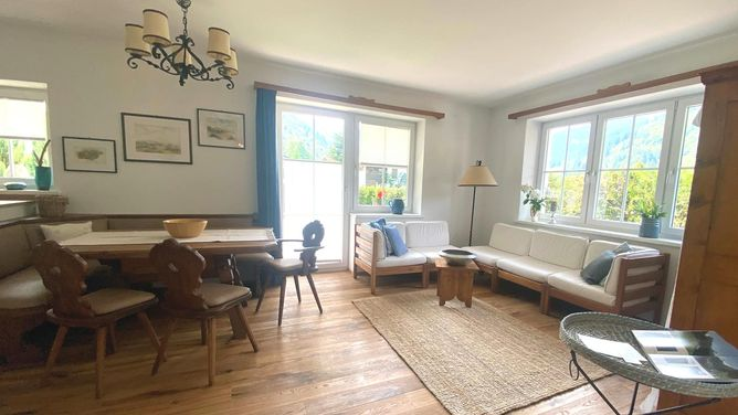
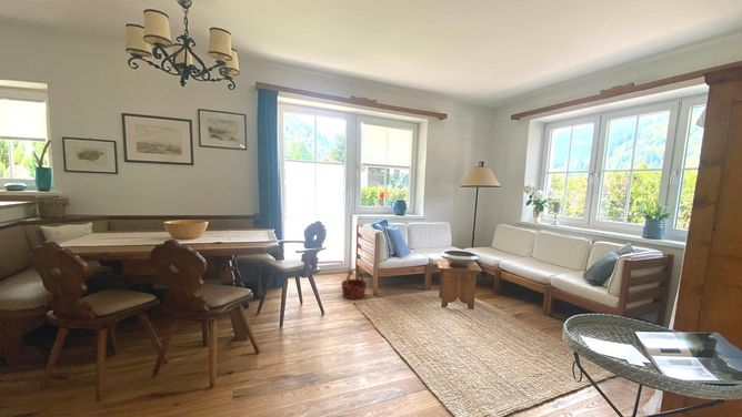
+ basket (353, 282)
